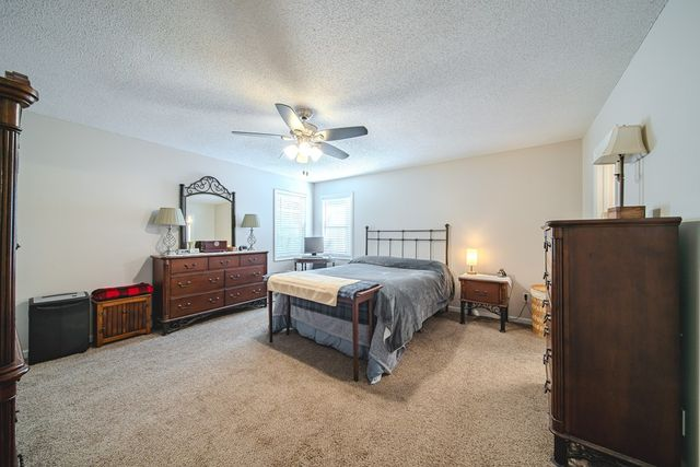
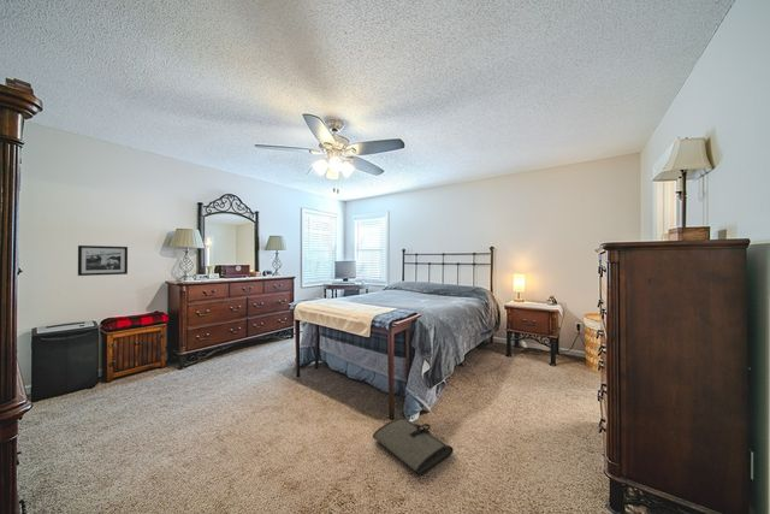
+ picture frame (103, 260)
+ tool roll (411, 437)
